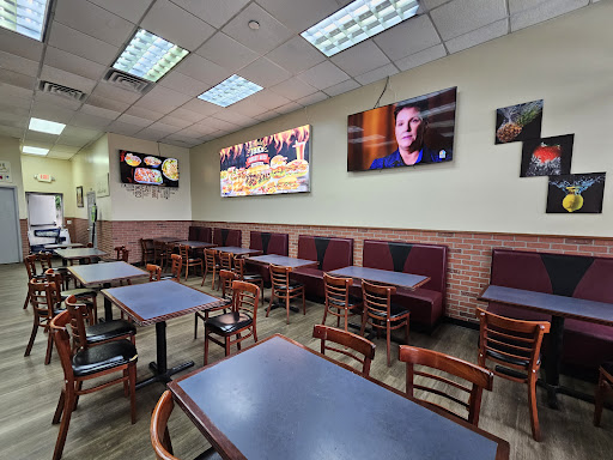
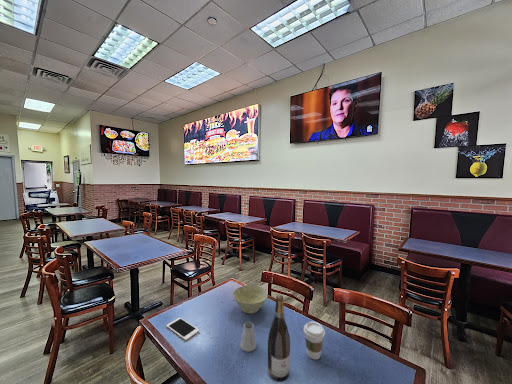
+ bowl (250, 300)
+ wine bottle (279, 335)
+ cell phone (182, 328)
+ coffee cup (313, 340)
+ saltshaker (248, 334)
